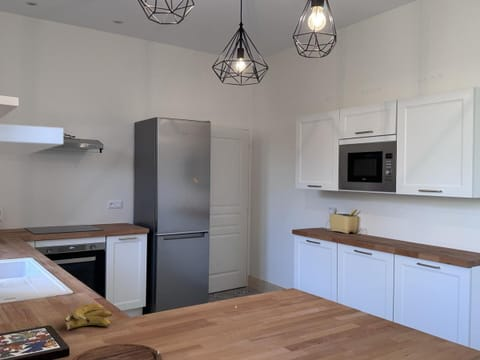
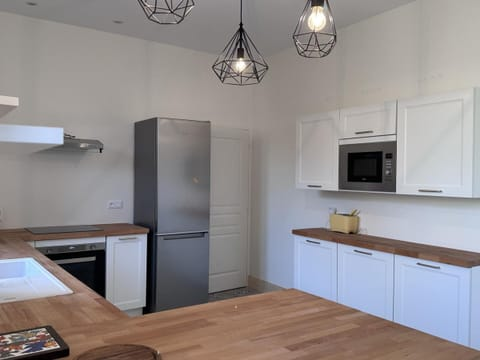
- banana (88, 317)
